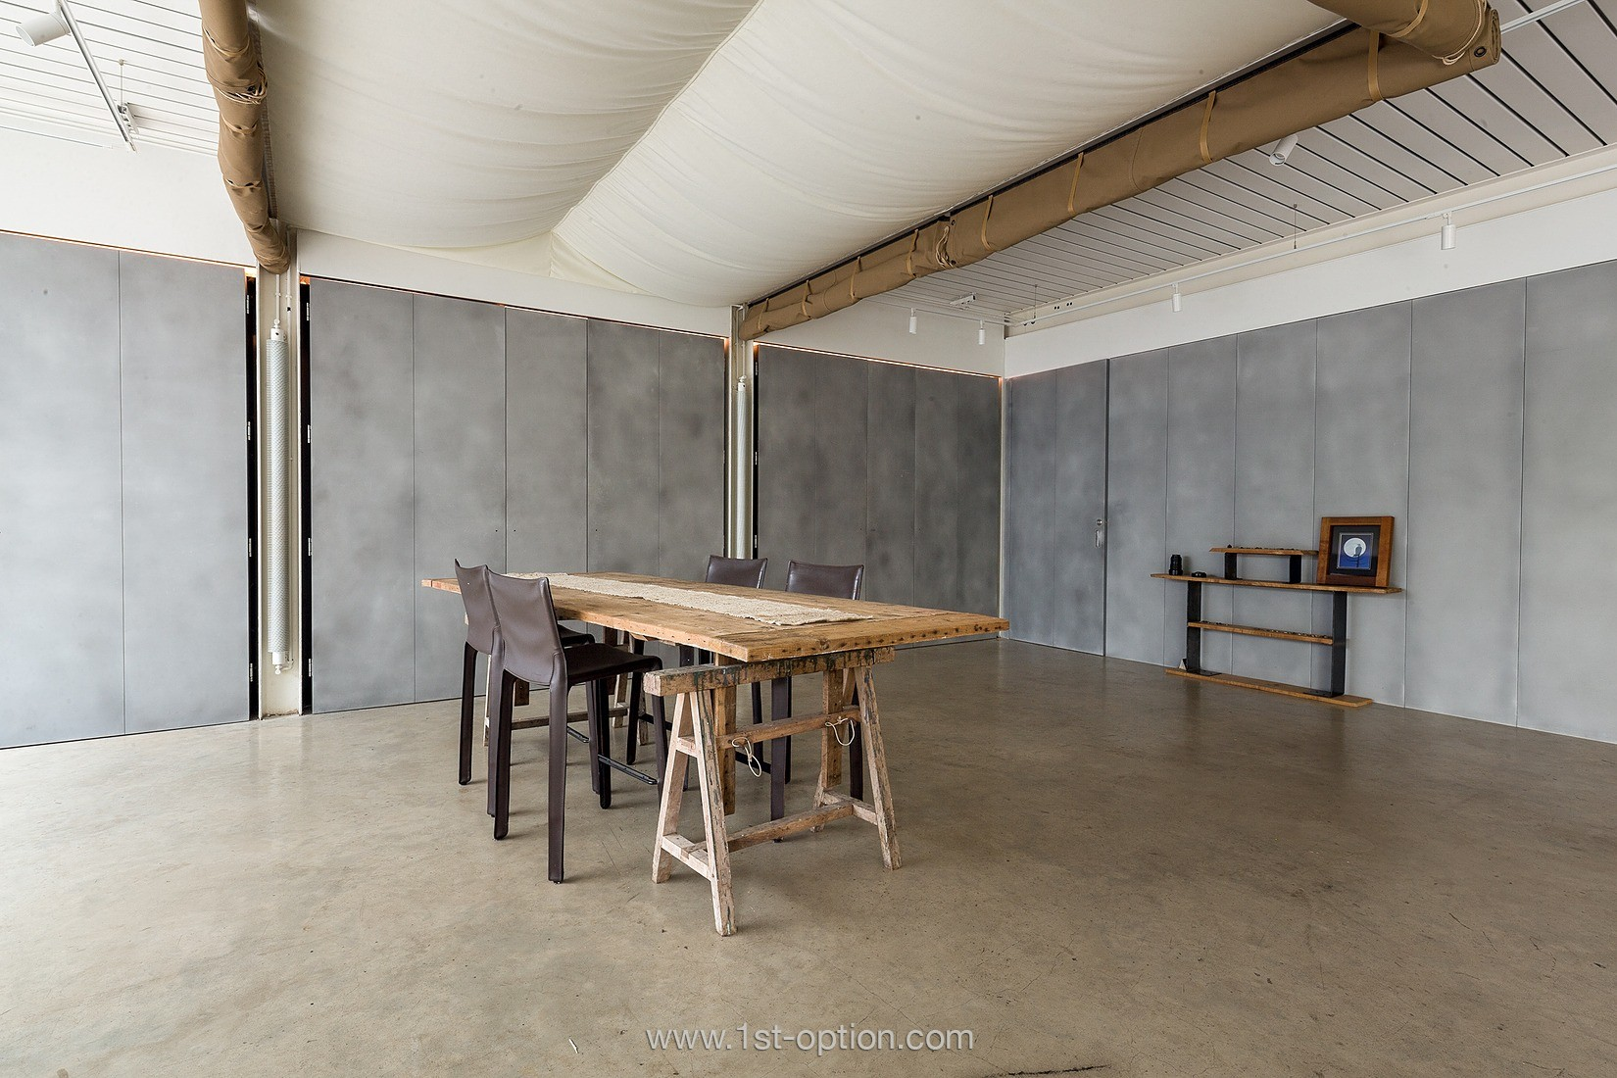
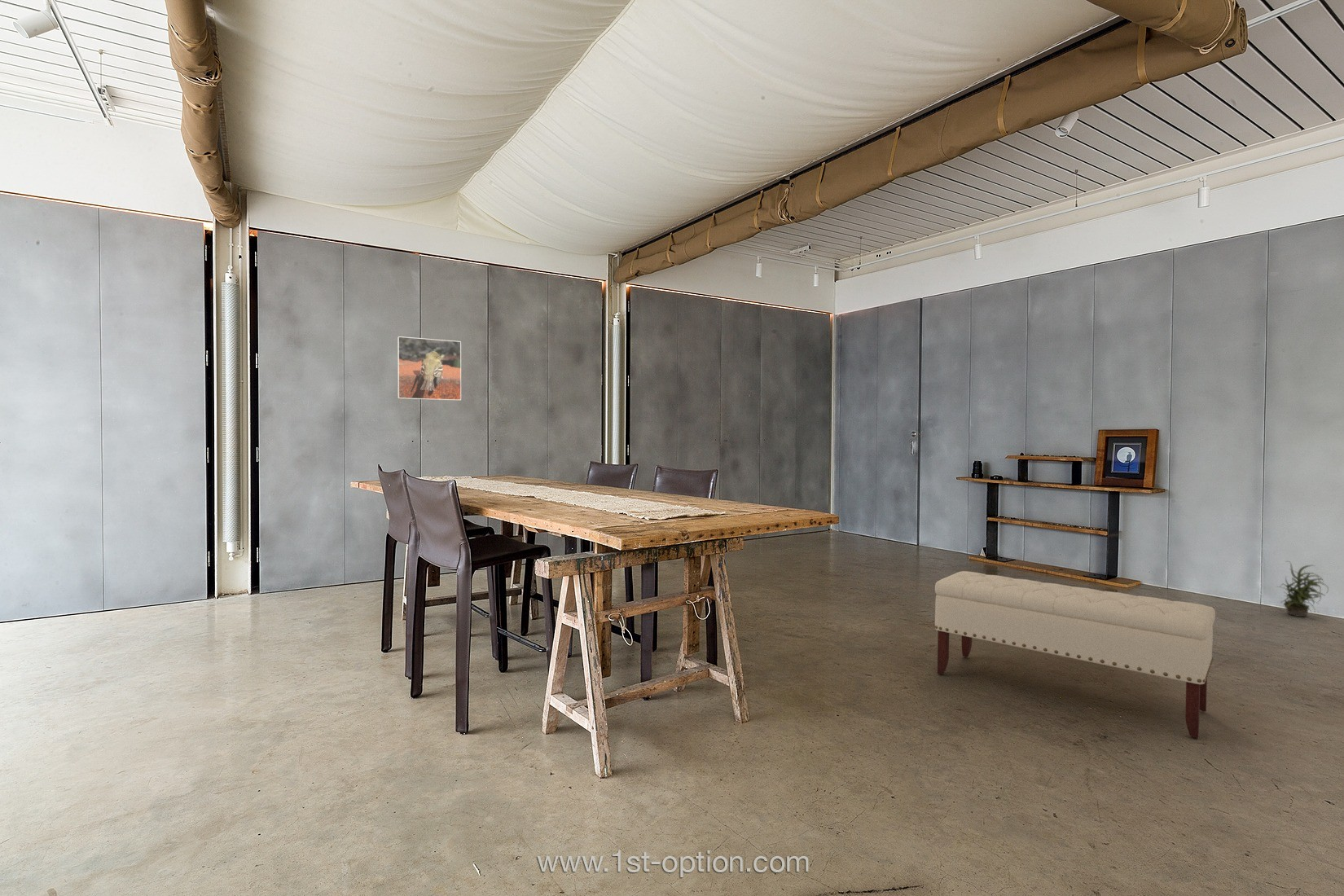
+ bench (1063, 640)
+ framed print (429, 369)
+ potted plant (1302, 590)
